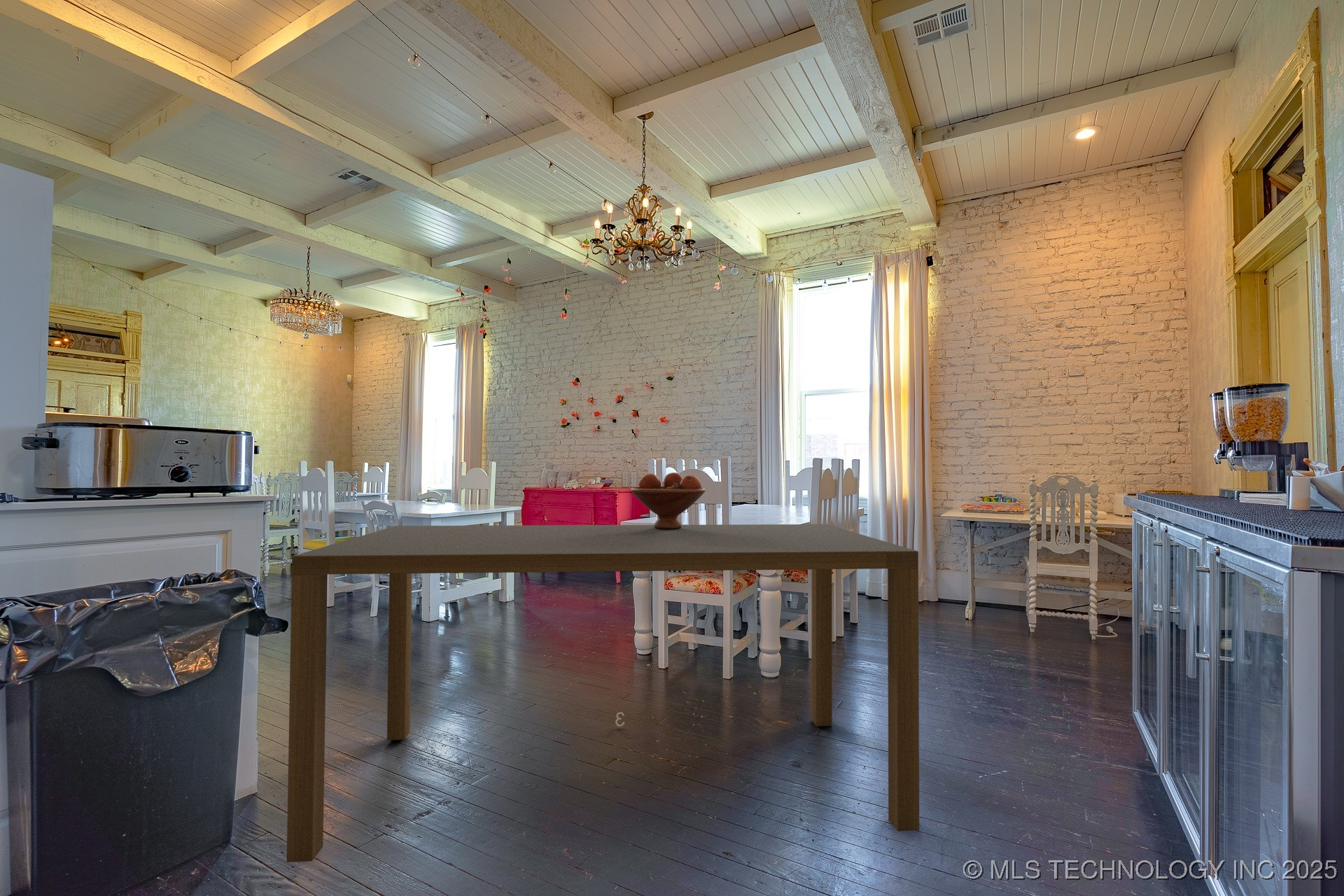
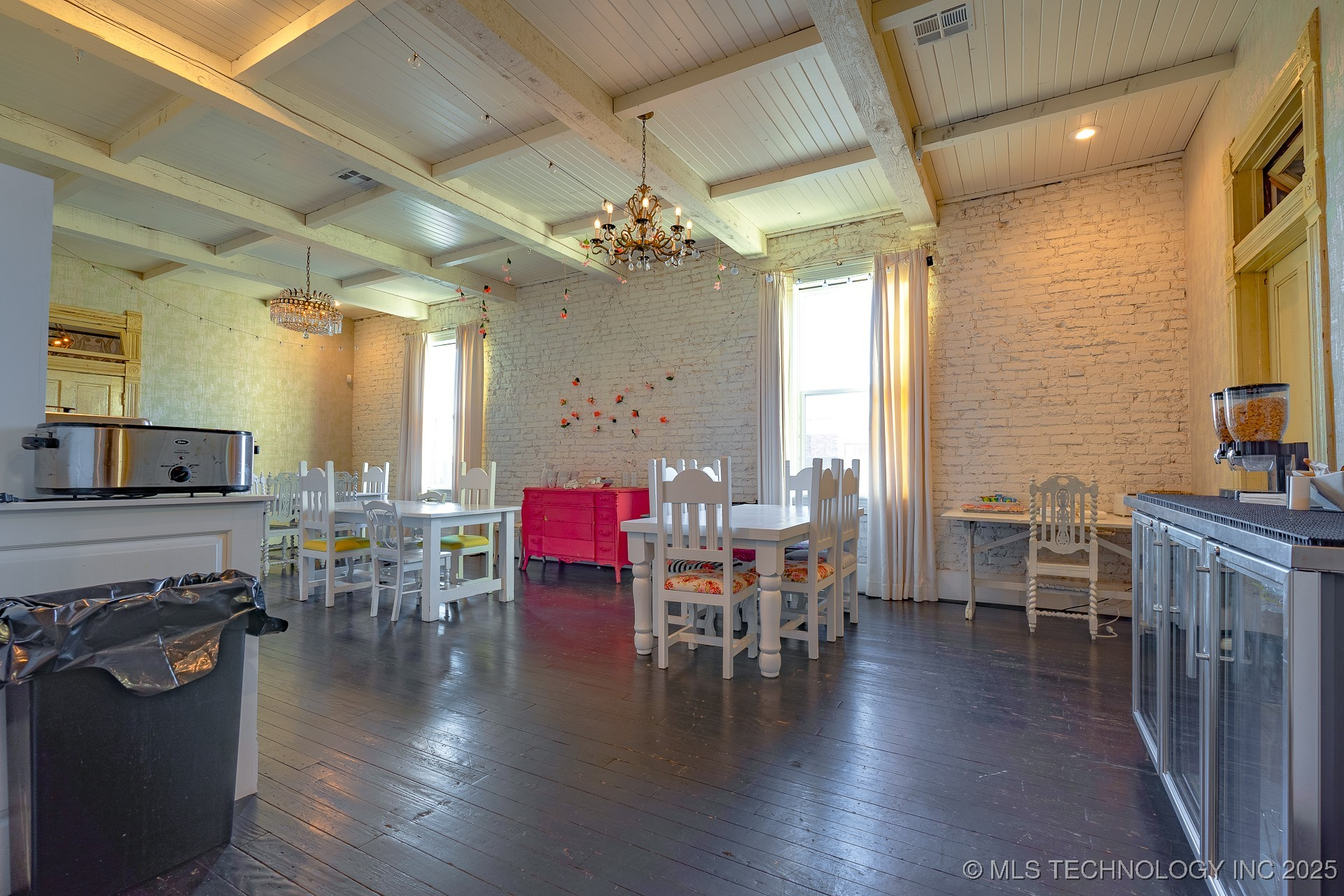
- fruit bowl (668, 500)
- dining table (618, 713)
